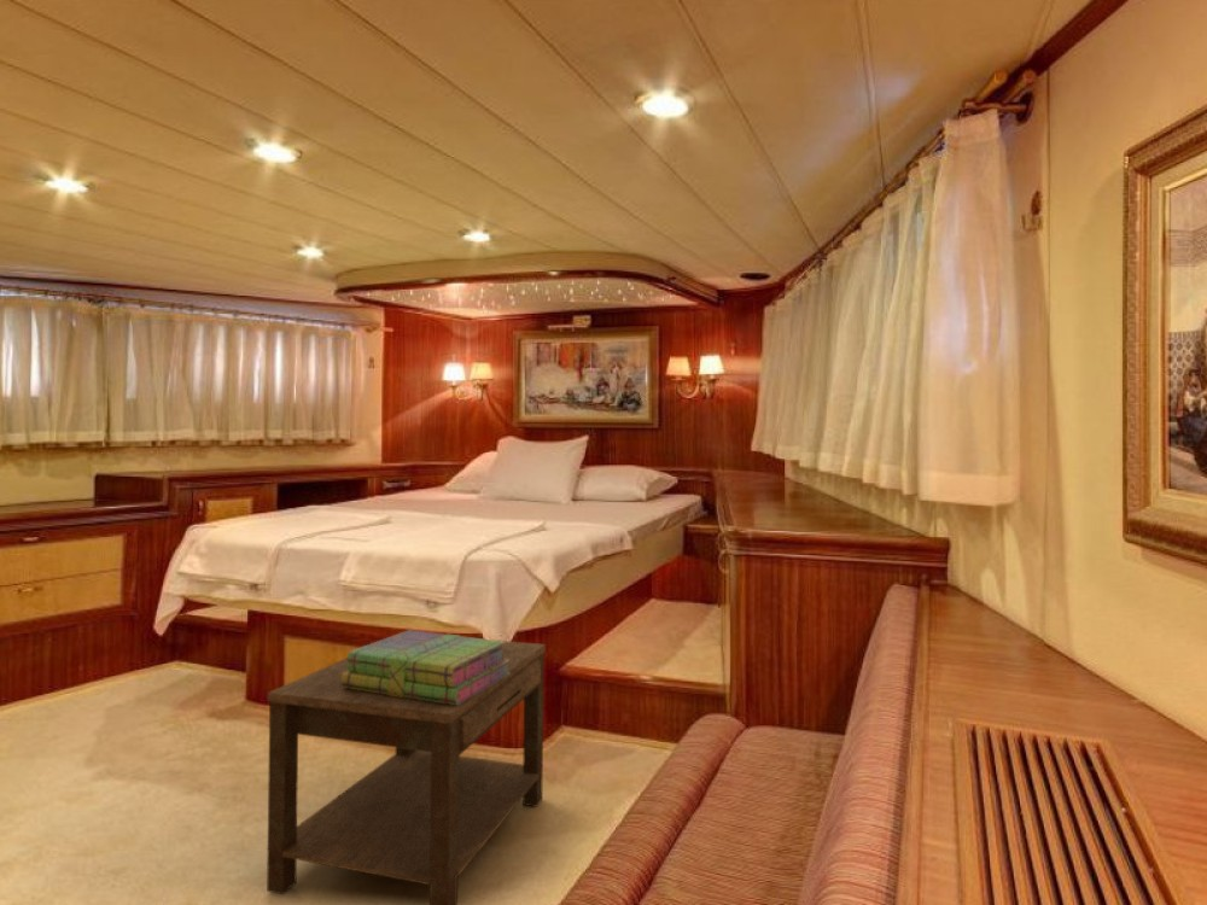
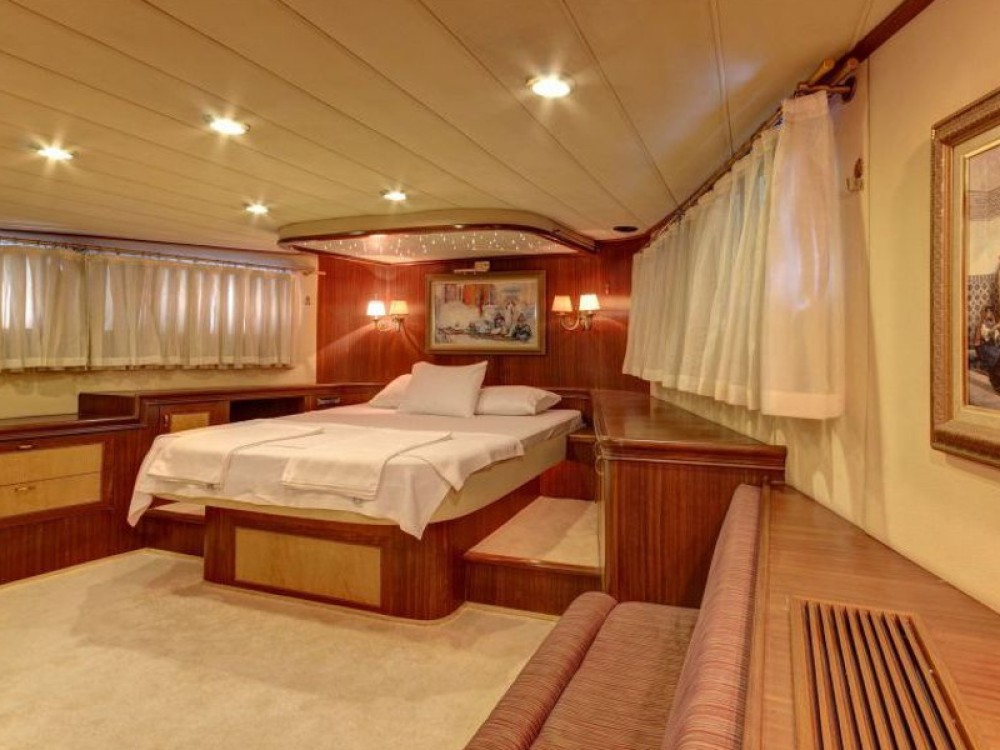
- stack of books (428, 662)
- side table (424, 753)
